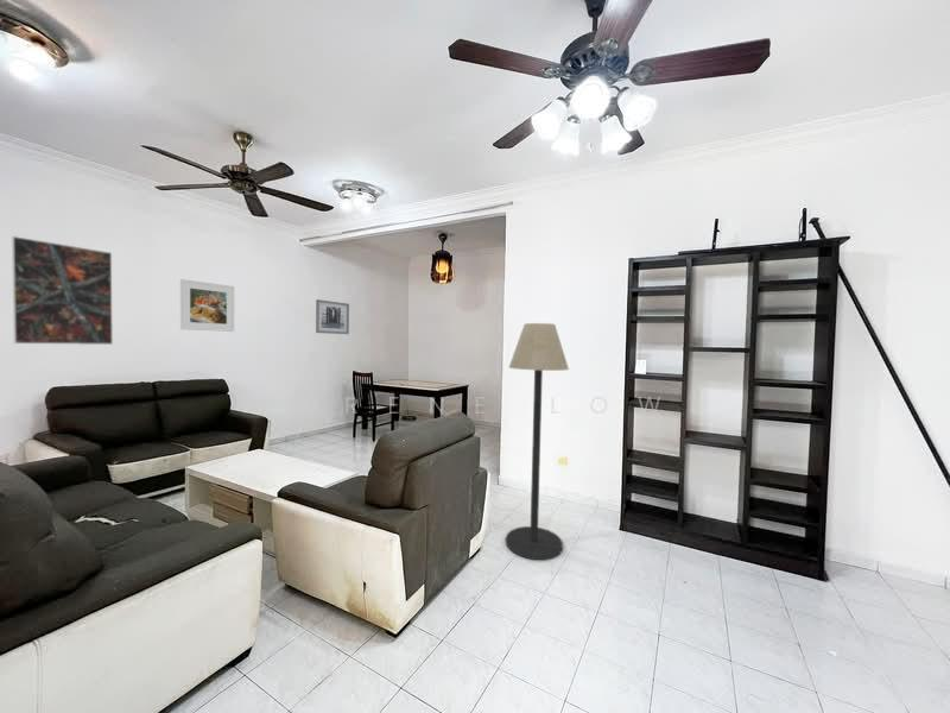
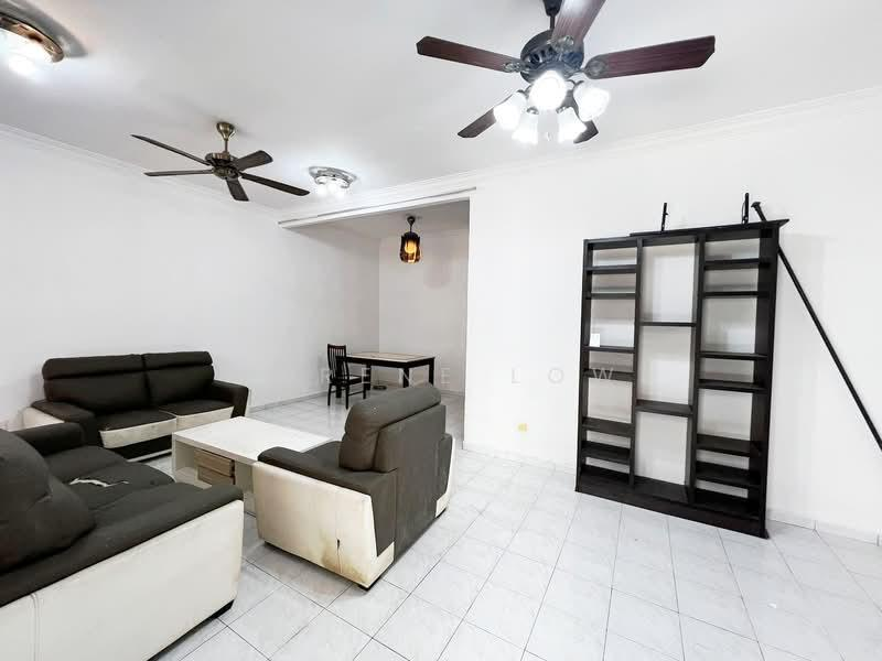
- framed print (208, 307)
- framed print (65, 295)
- wall art (332, 317)
- floor lamp (536, 434)
